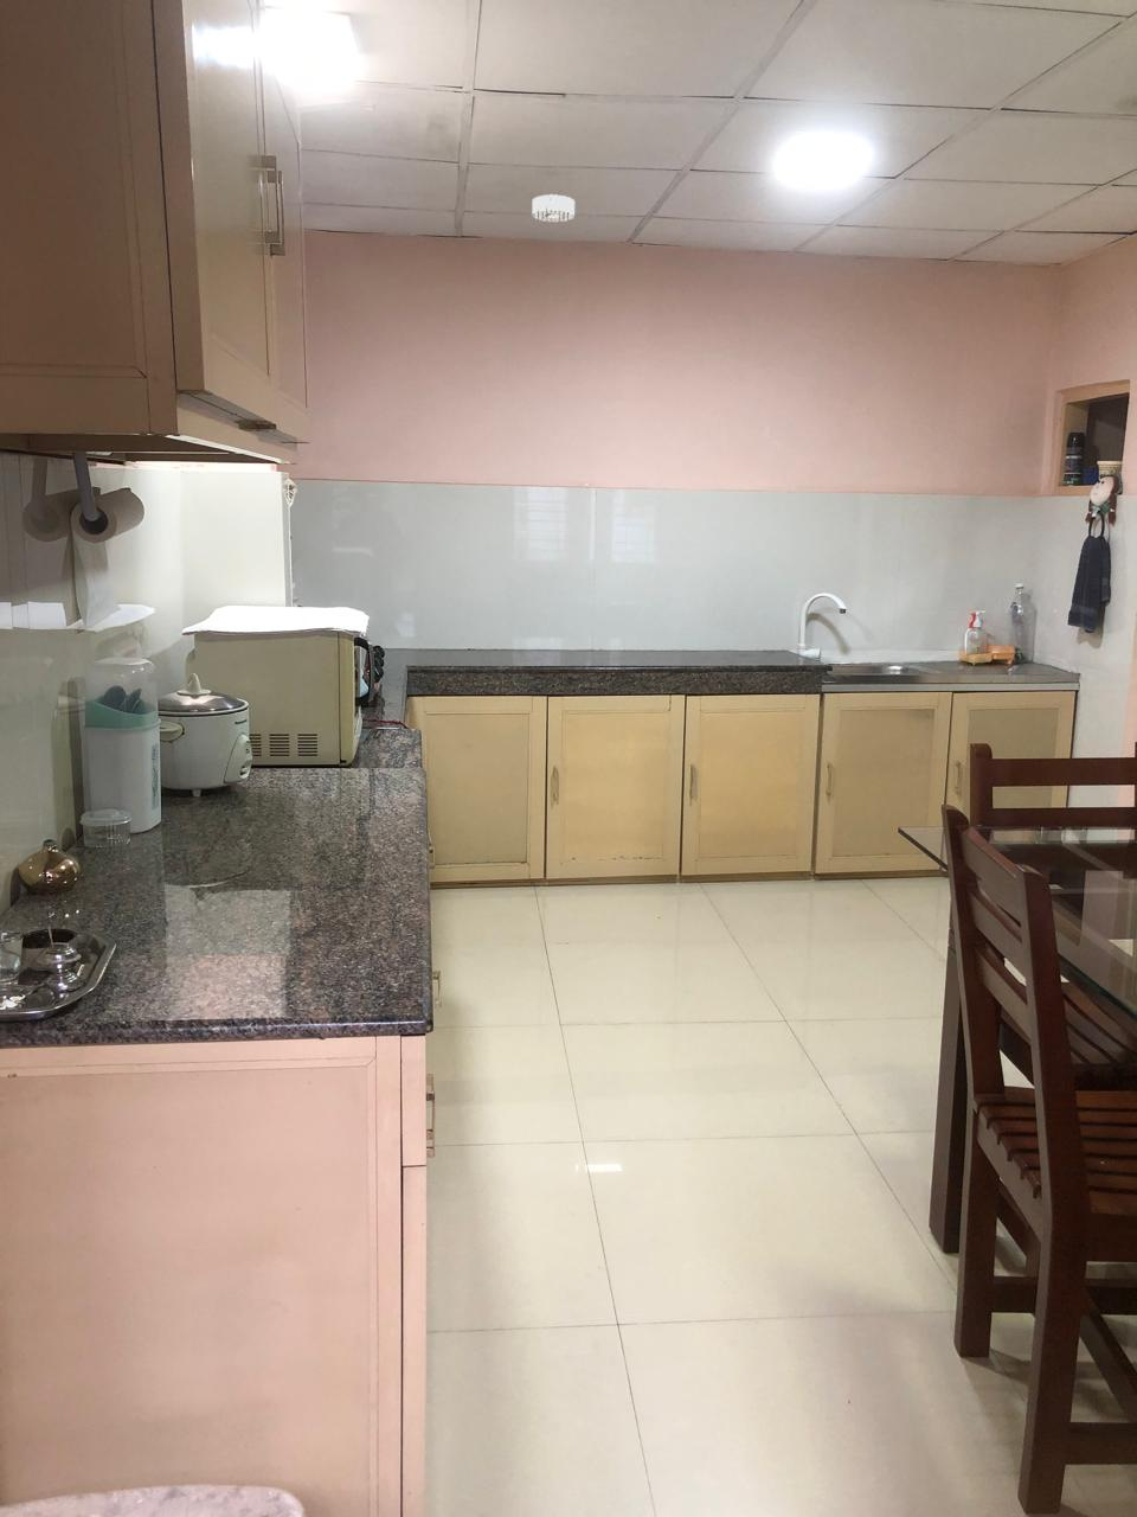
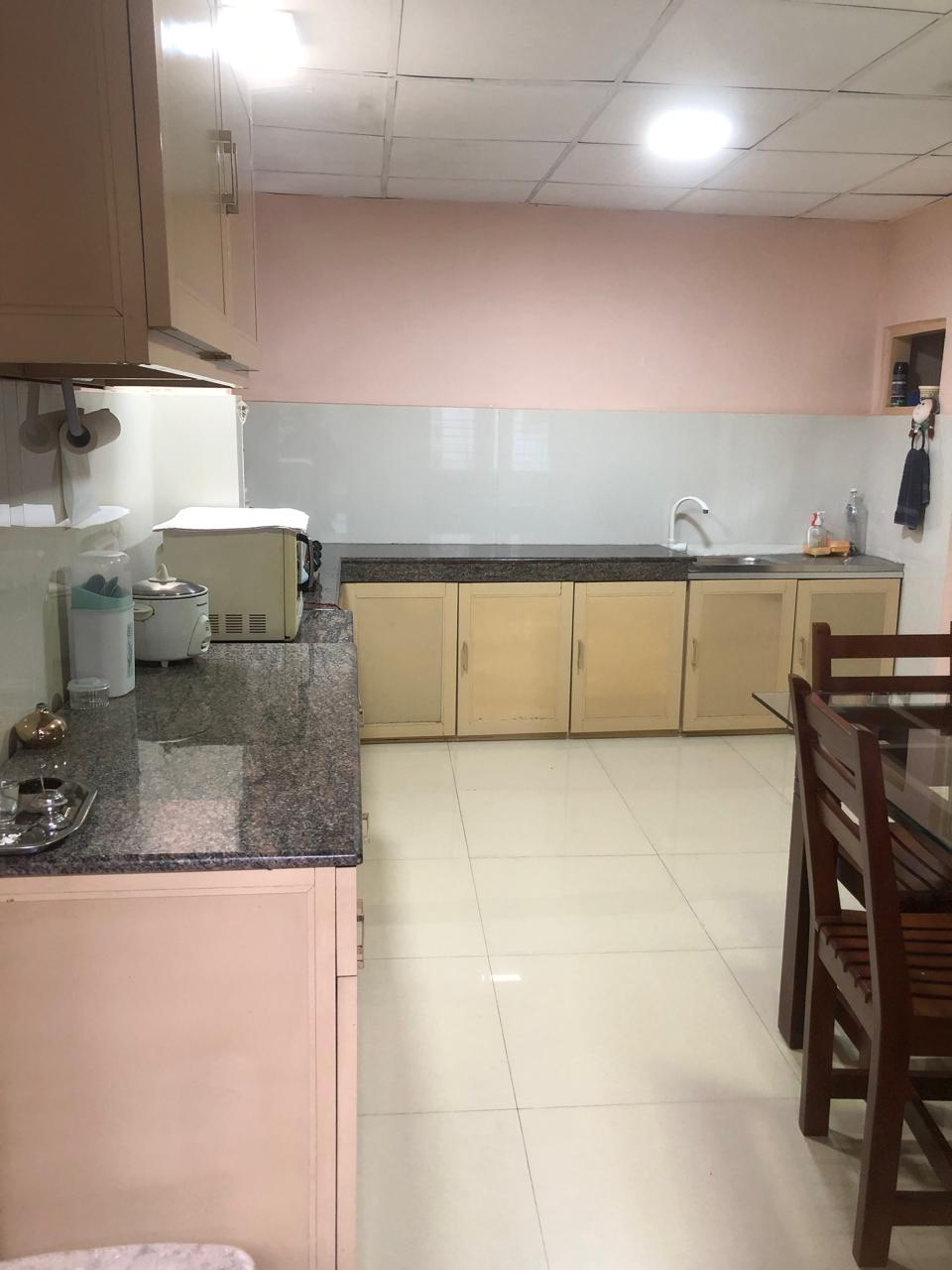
- smoke detector (553, 208)
